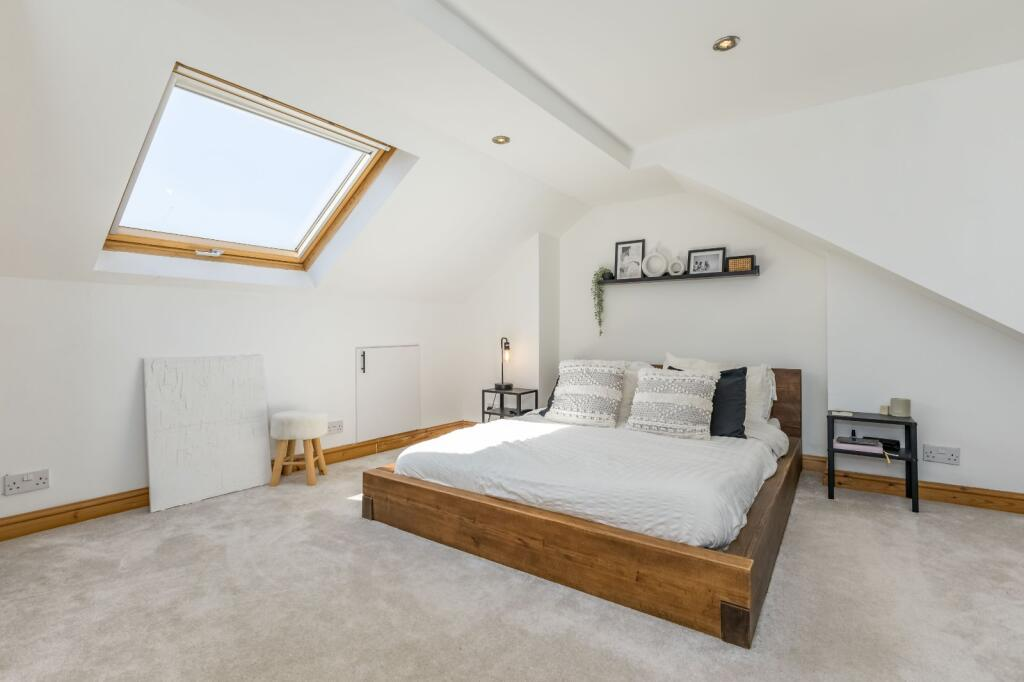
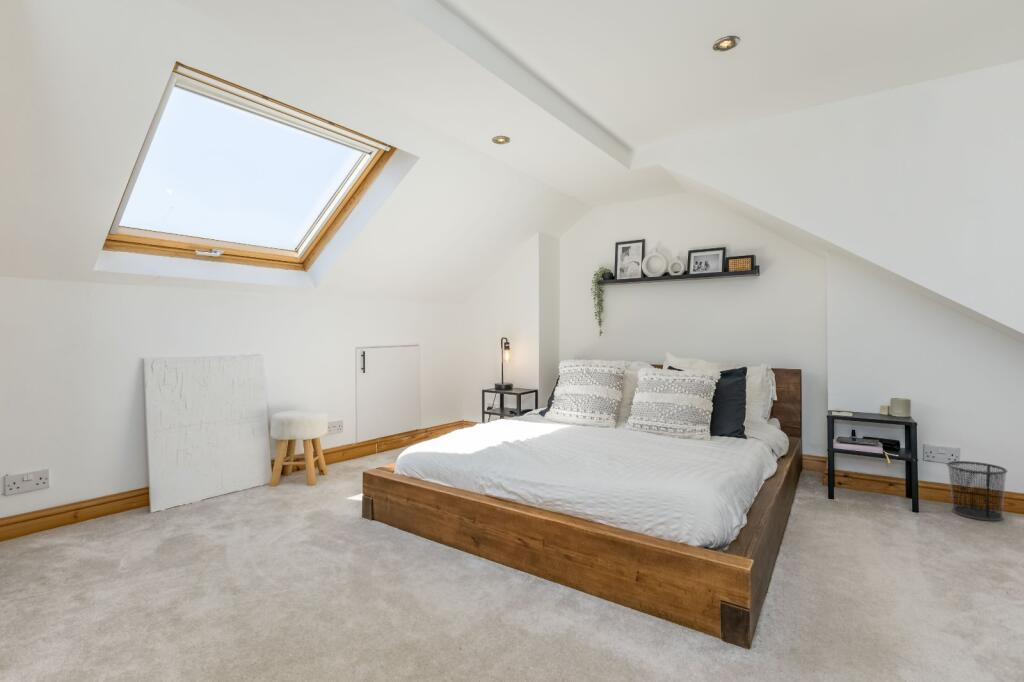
+ waste bin (976, 490)
